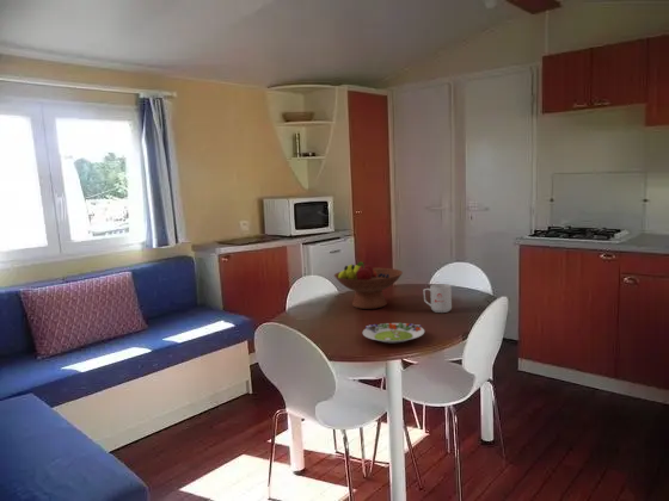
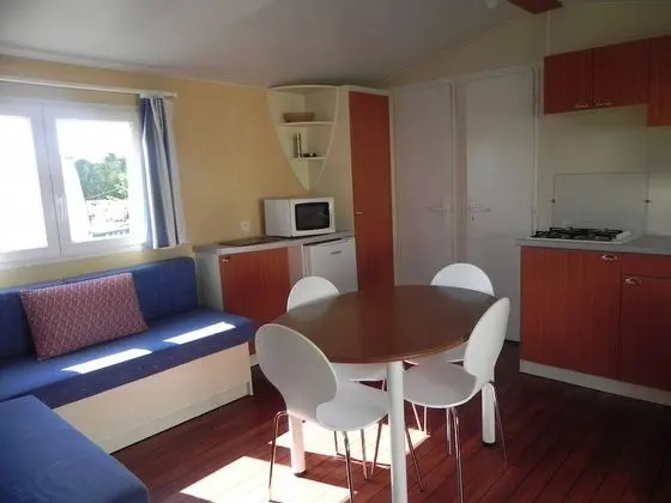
- fruit bowl (368, 283)
- mug (437, 297)
- salad plate (393, 333)
